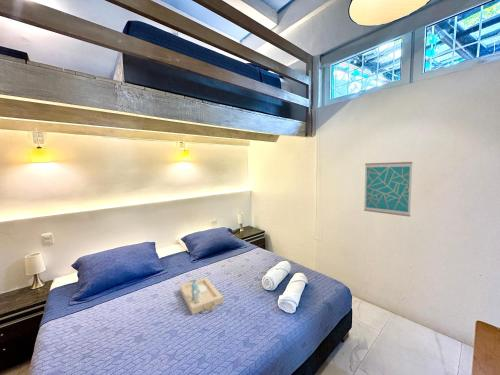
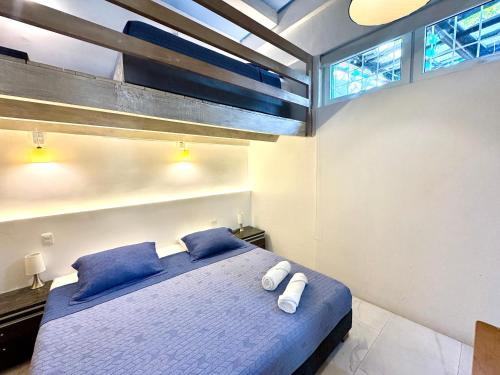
- serving tray (200, 286)
- wall art (386, 188)
